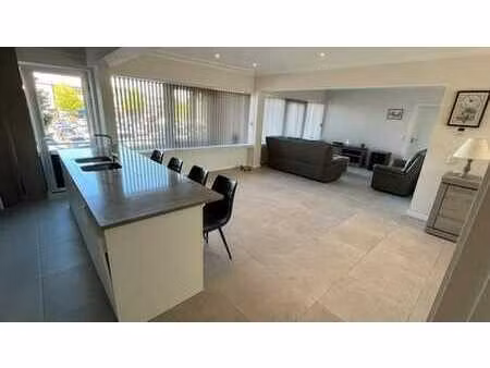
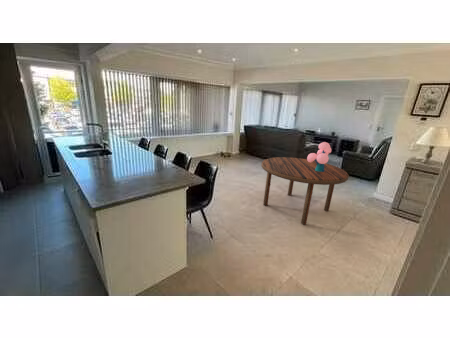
+ bouquet (320, 156)
+ dining table (301, 182)
